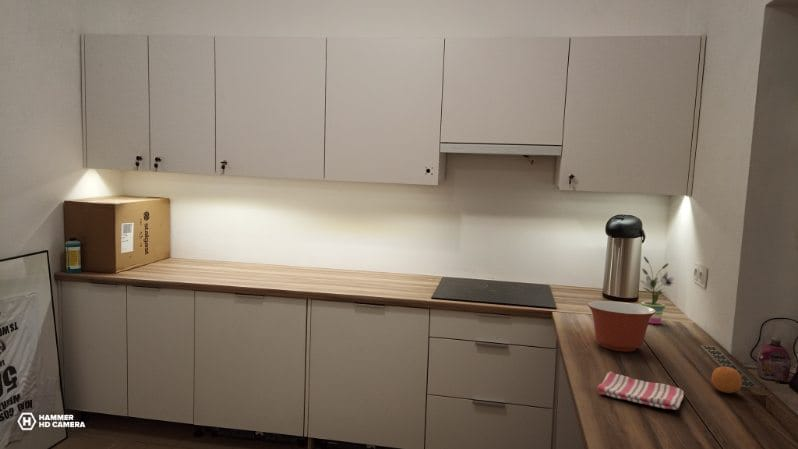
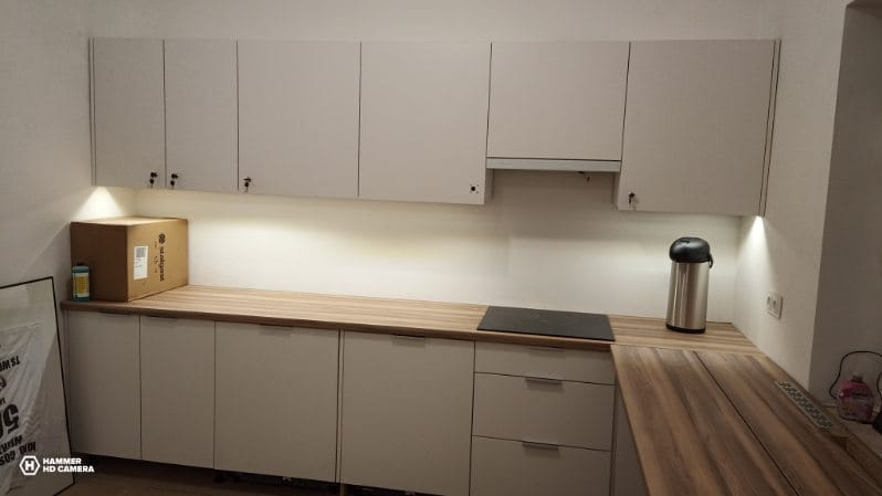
- mixing bowl (619, 327)
- potted plant (657, 288)
- dish towel (640, 389)
- fruit (726, 379)
